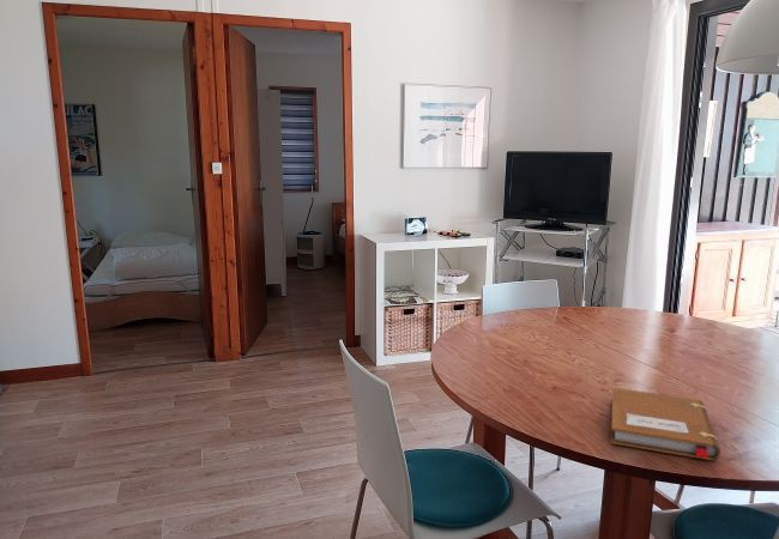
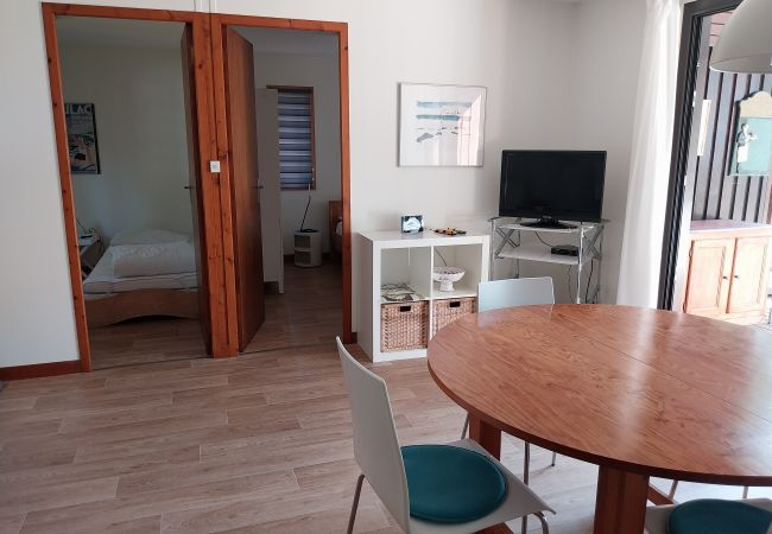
- notebook (660, 422)
